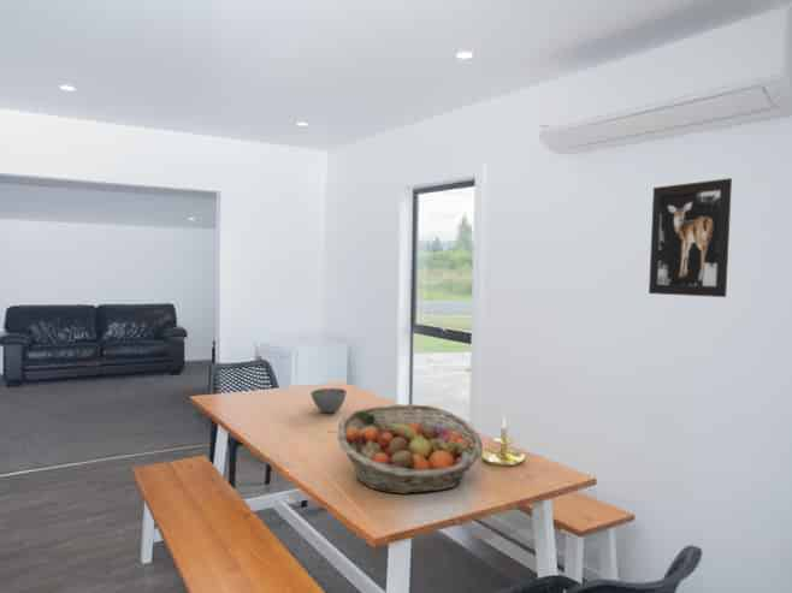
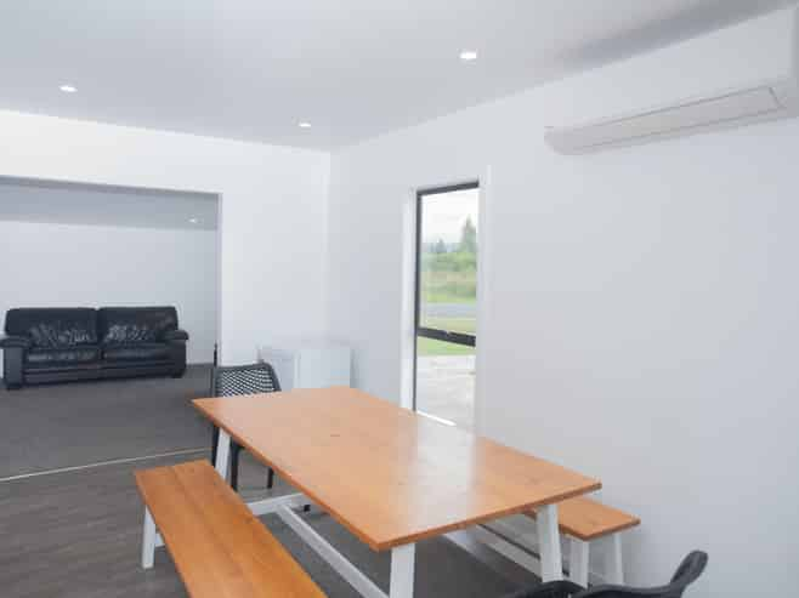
- wall art (687, 239)
- bowl (327, 401)
- fruit basket (409, 446)
- candle holder (501, 438)
